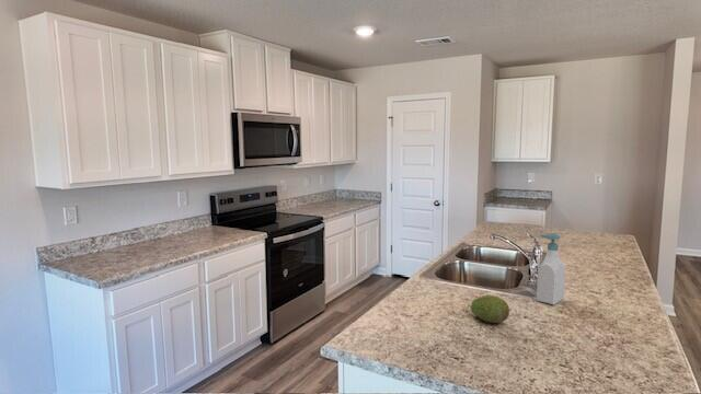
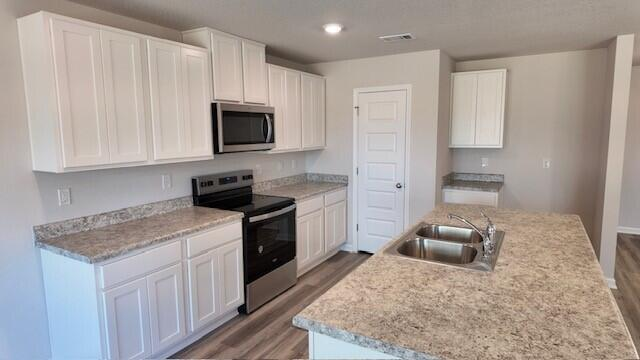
- soap bottle (549, 266)
- fruit (487, 308)
